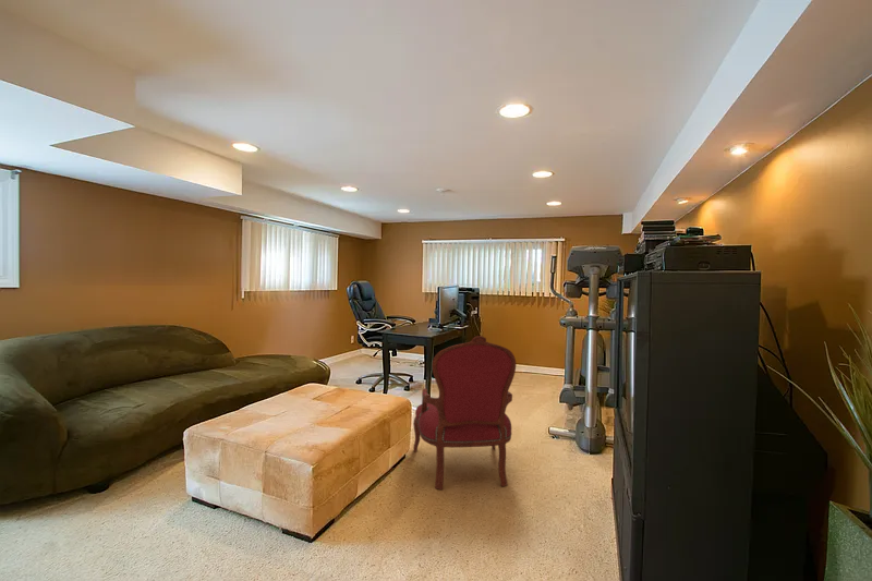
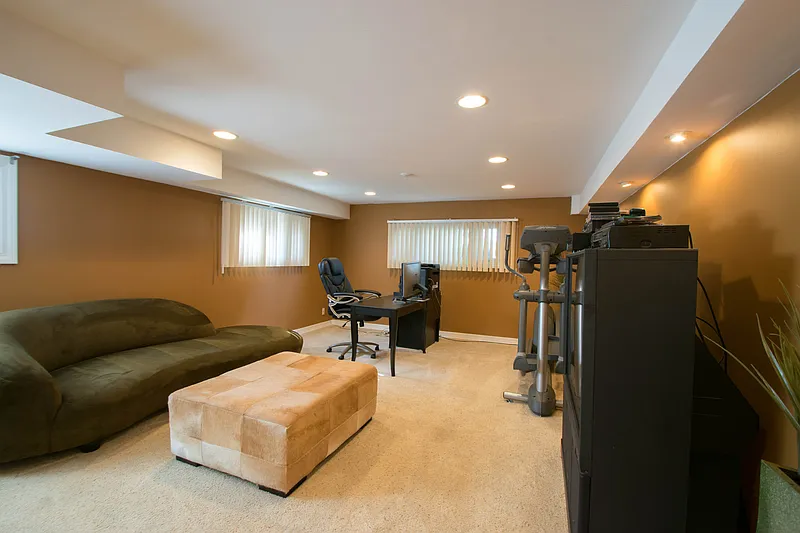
- armchair (465, 399)
